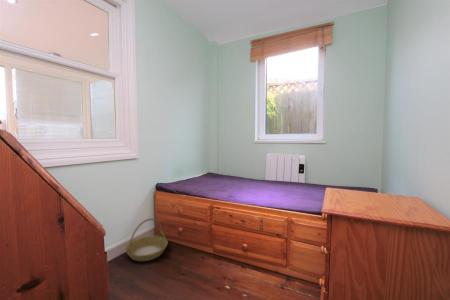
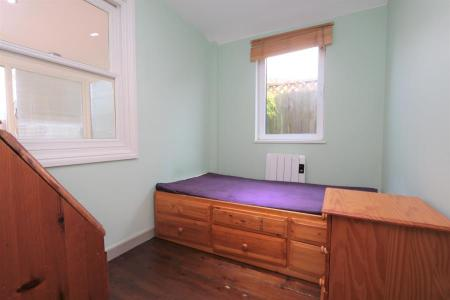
- basket (147, 236)
